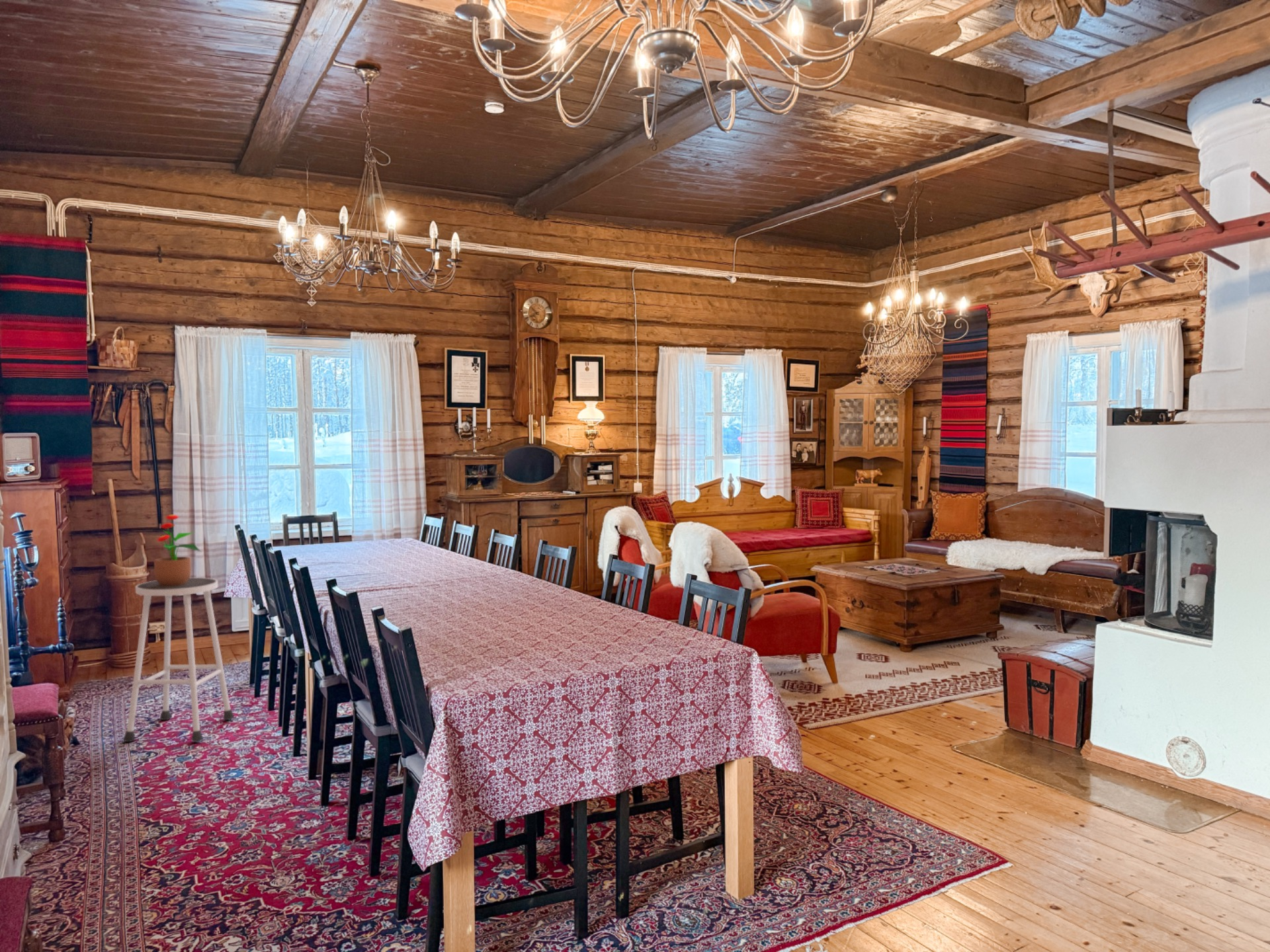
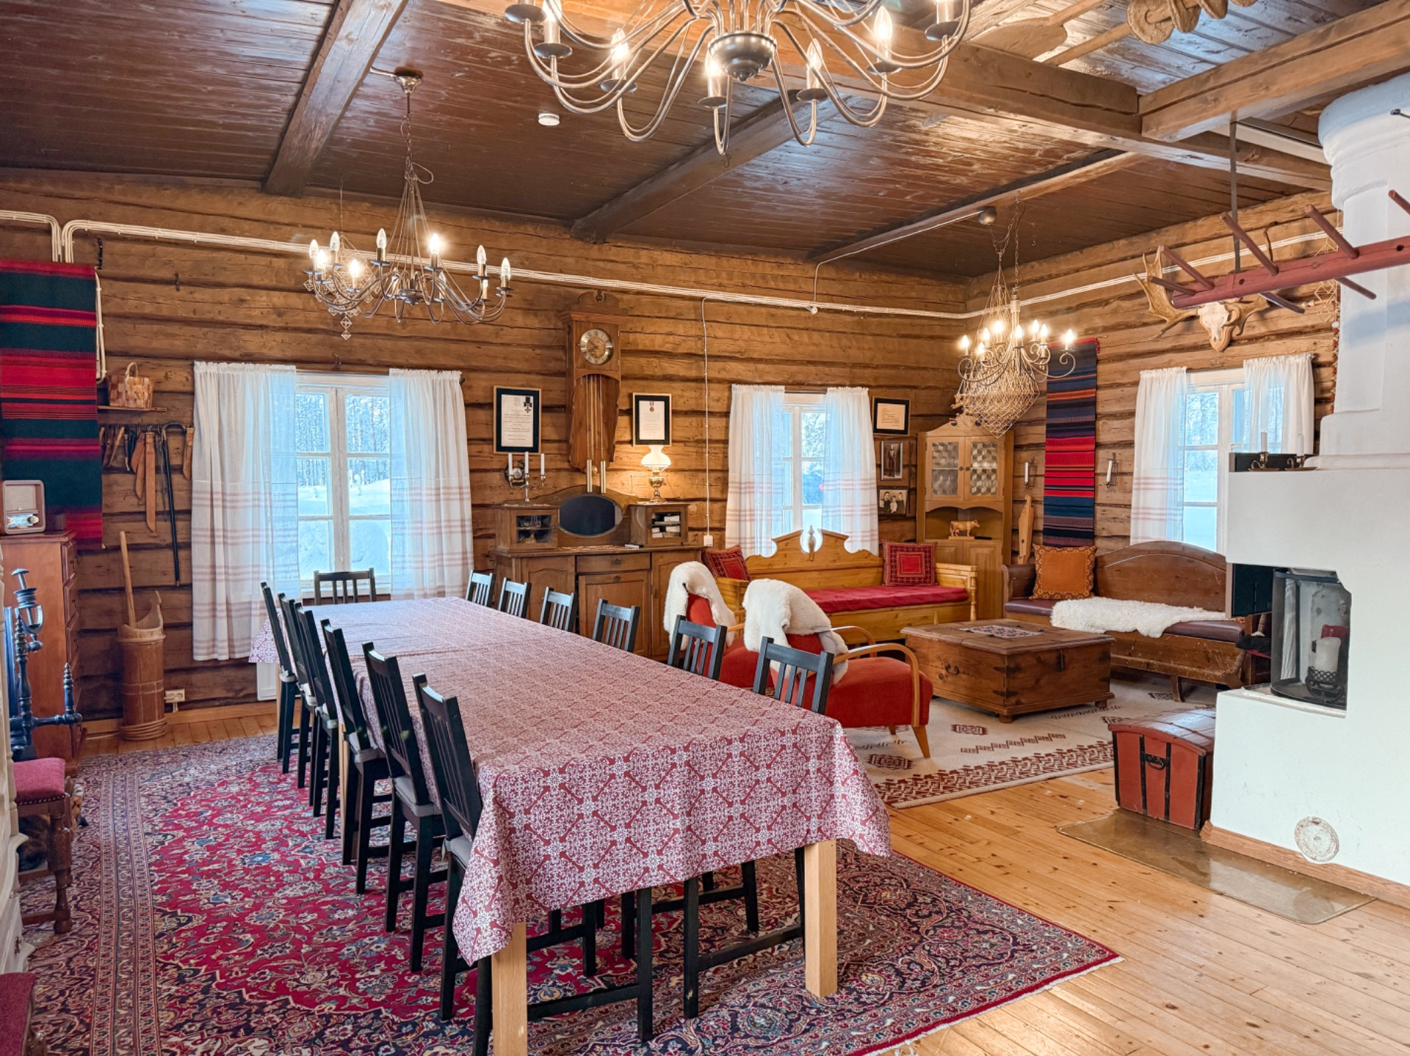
- potted flower (177, 549)
- stool (179, 665)
